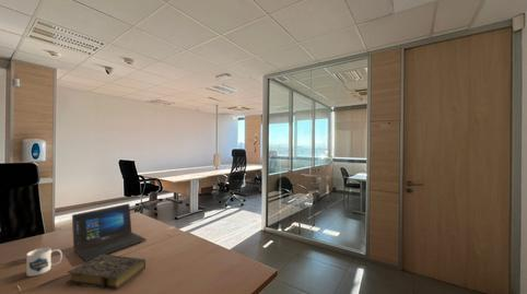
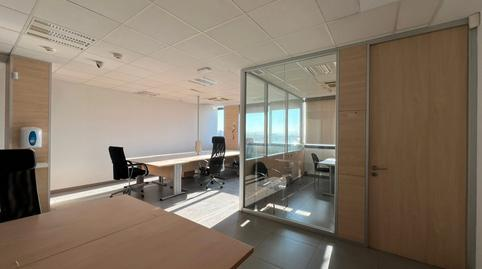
- laptop (110, 227)
- mug (43, 260)
- book (108, 270)
